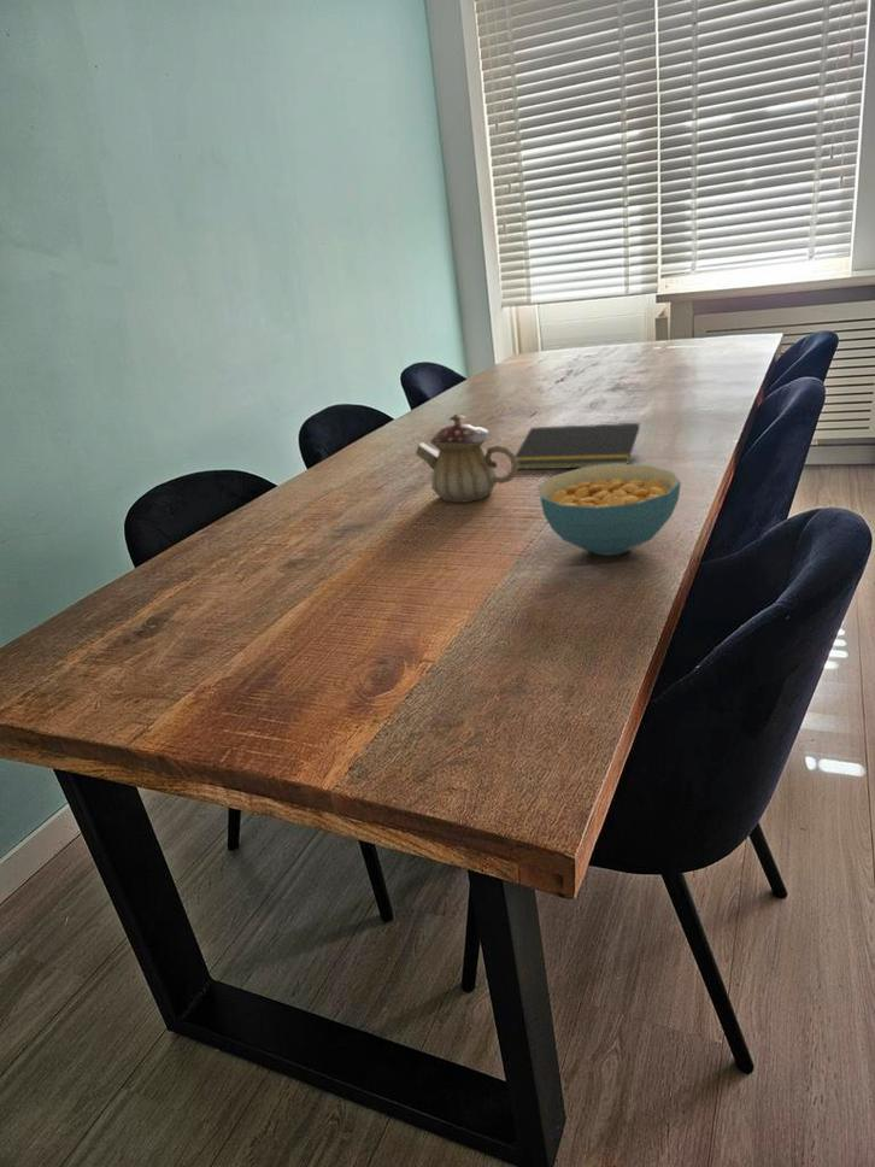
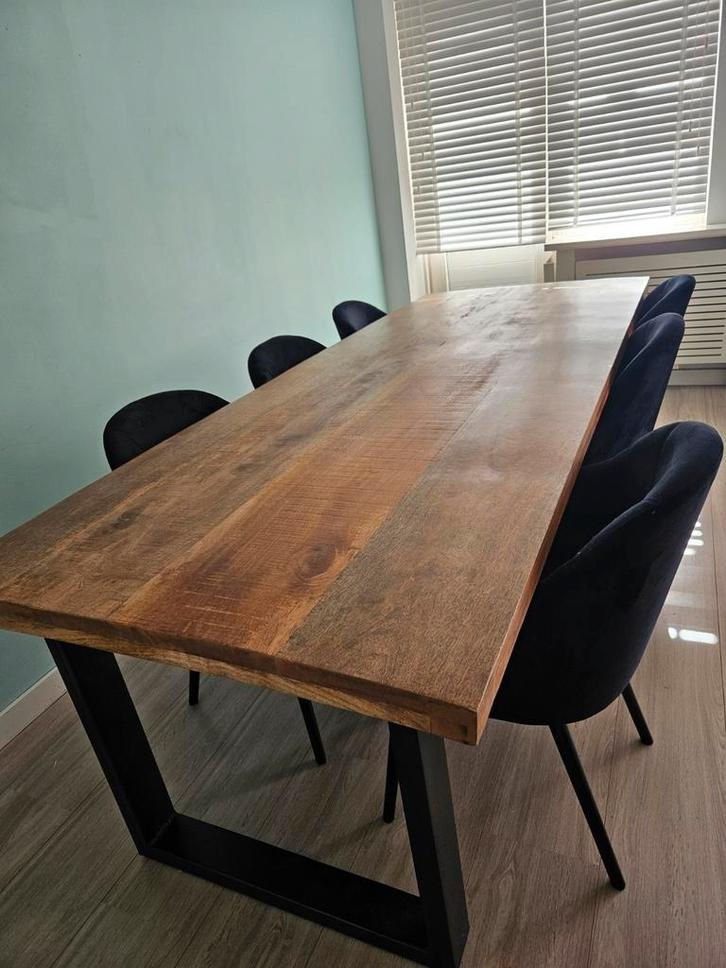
- notepad (575, 445)
- cereal bowl (609, 516)
- teapot (465, 455)
